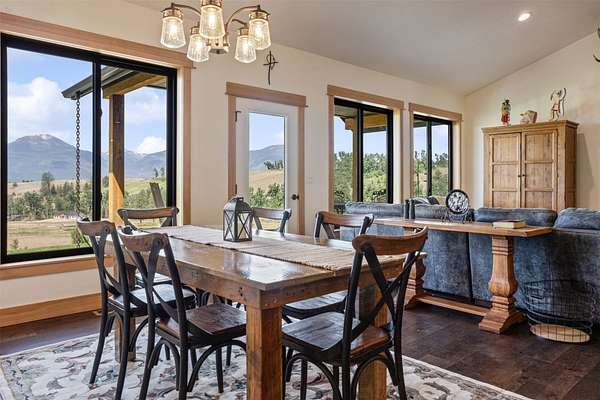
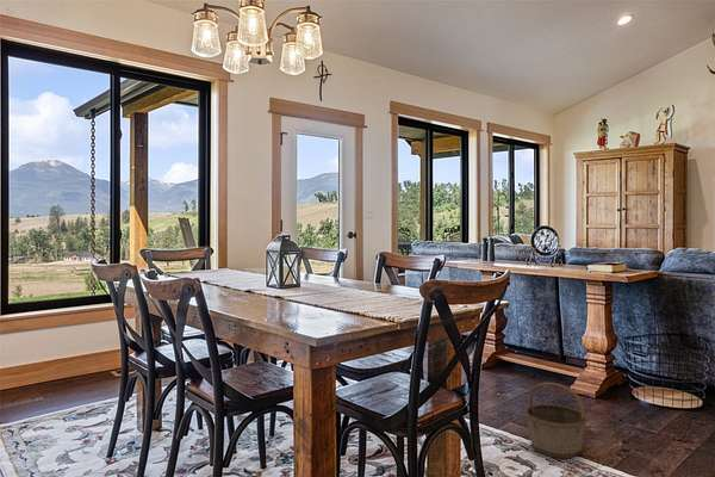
+ basket (555, 415)
